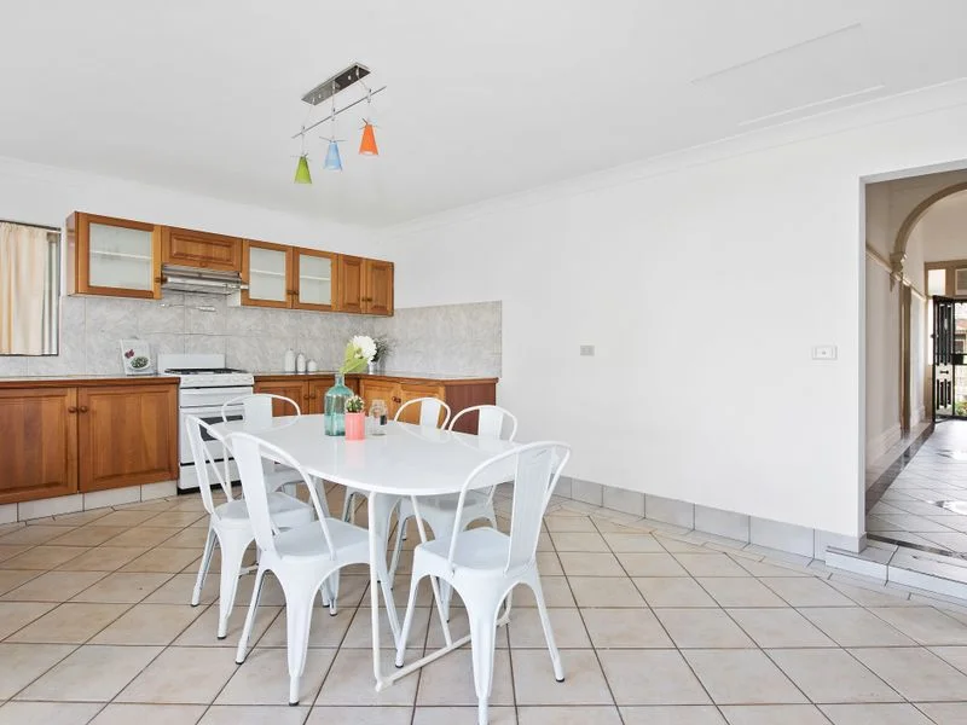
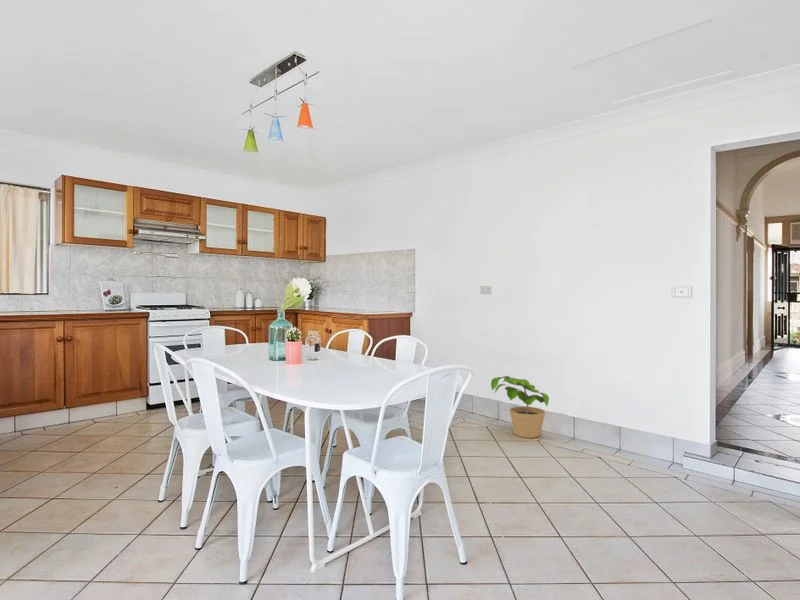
+ potted plant (513, 407)
